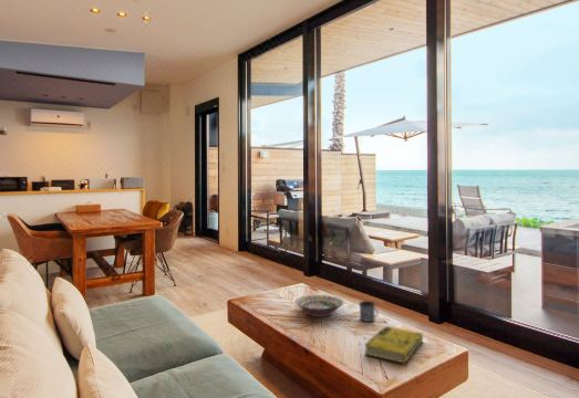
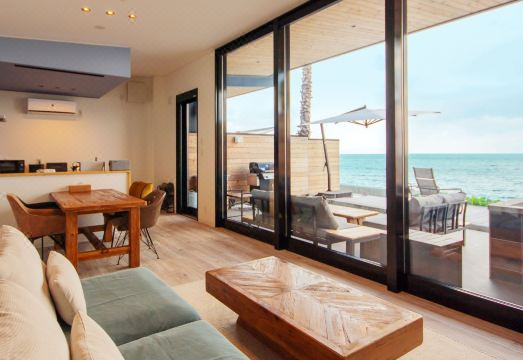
- decorative bowl (319, 306)
- mug (369, 312)
- book (394, 342)
